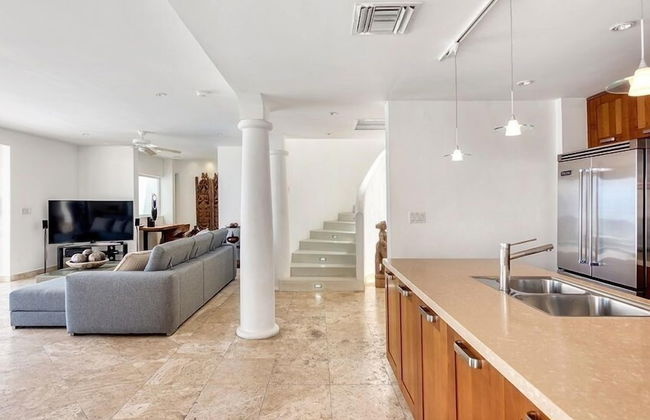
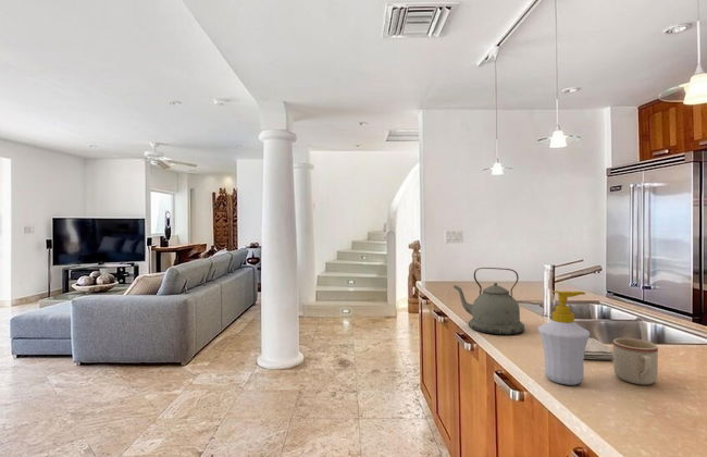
+ kettle (492, 297)
+ washcloth (585, 347)
+ mug (637, 362)
+ soap bottle (562, 335)
